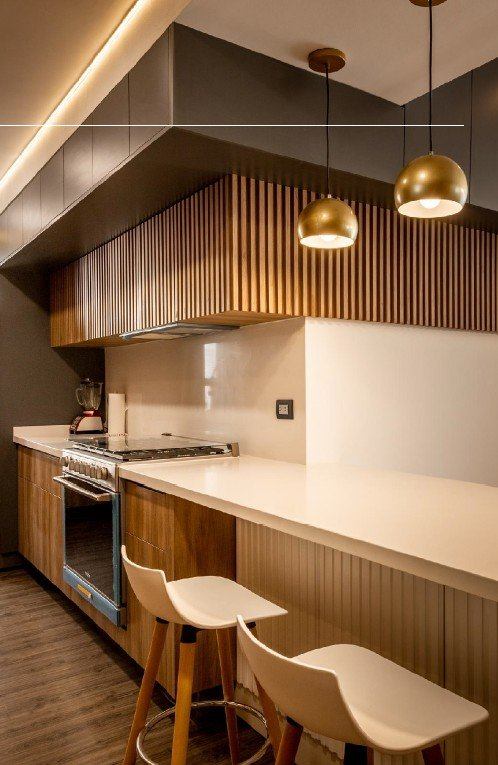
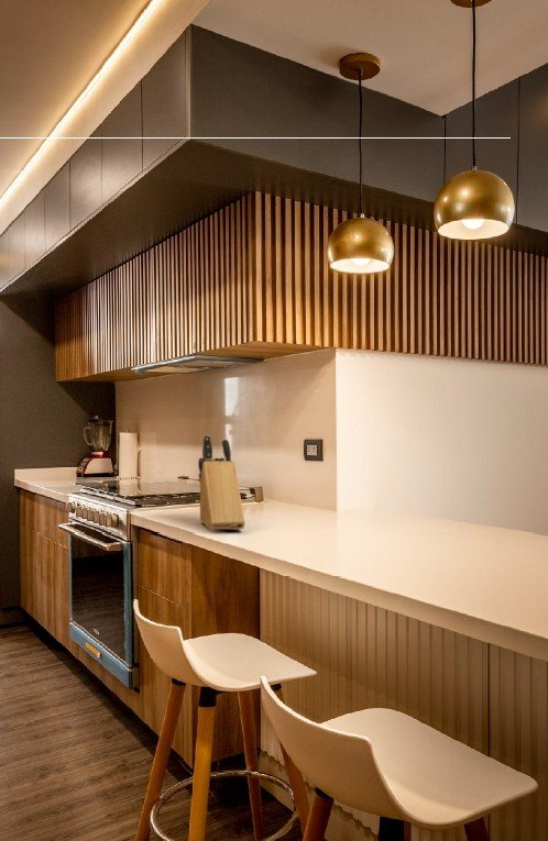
+ knife block (219, 479)
